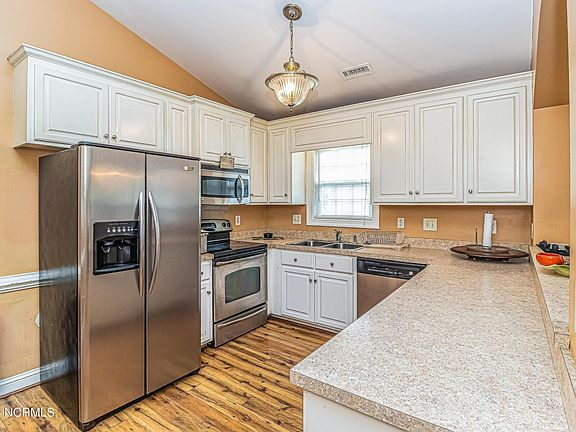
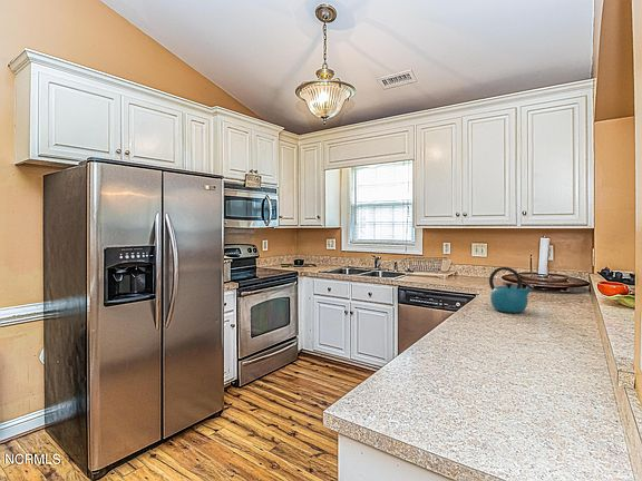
+ kettle (510, 288)
